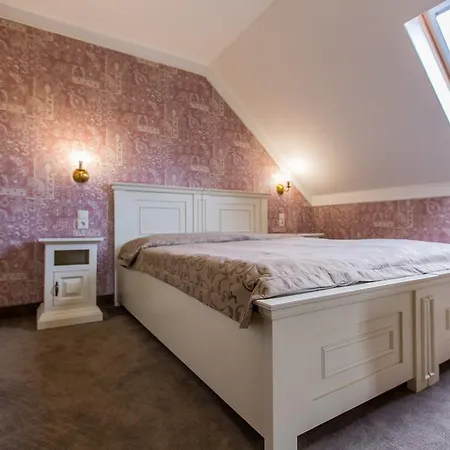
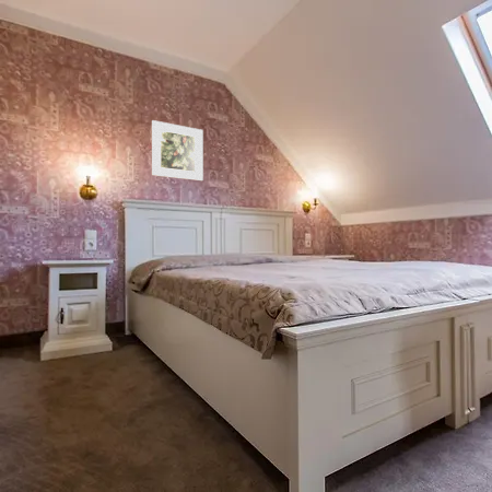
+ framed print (178, 151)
